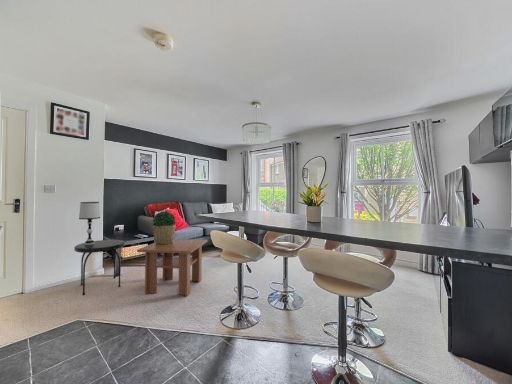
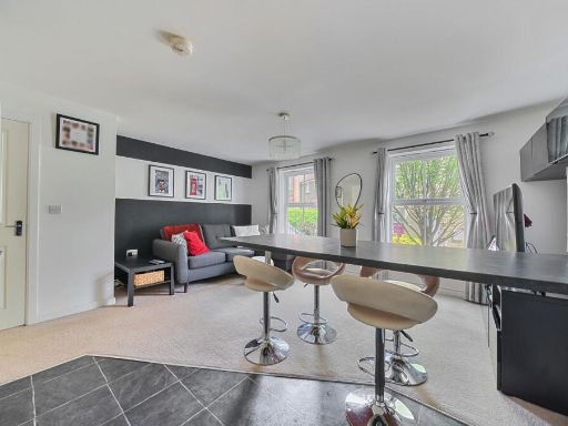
- table lamp (89, 222)
- side table (100, 251)
- potted plant (164, 226)
- coffee table (175, 265)
